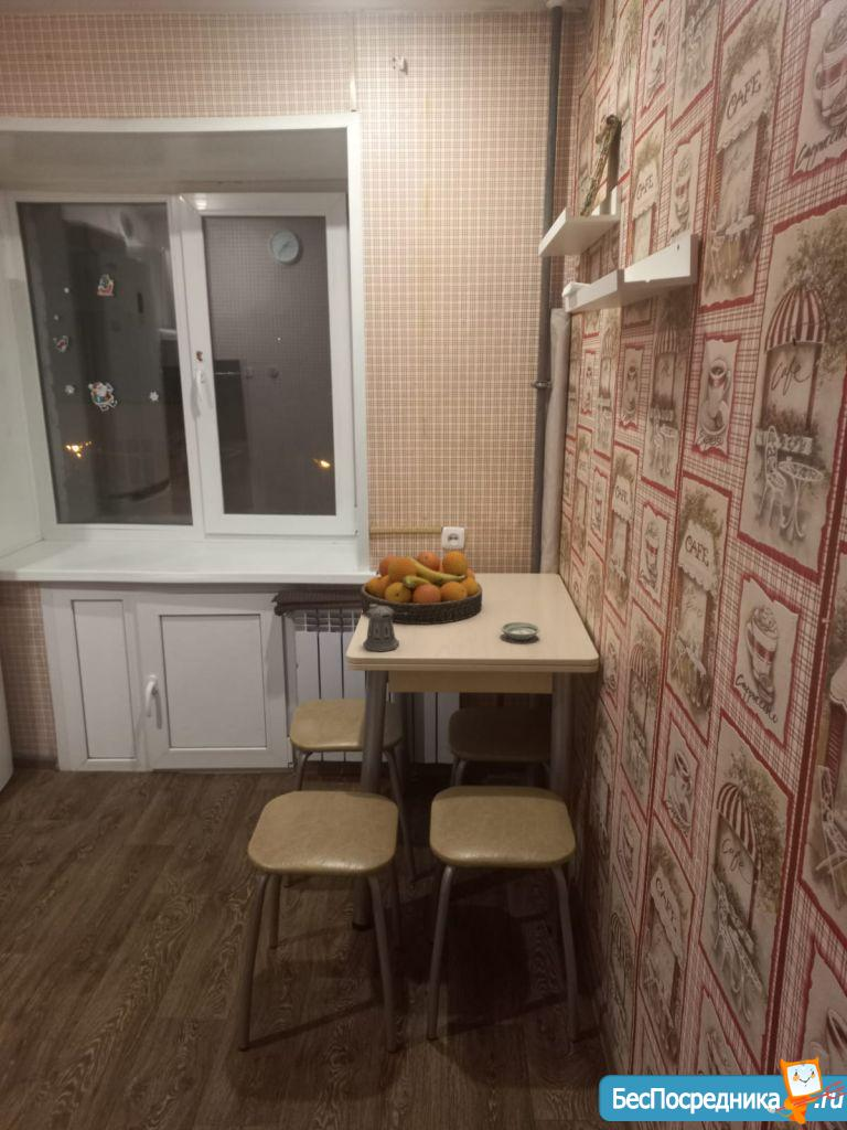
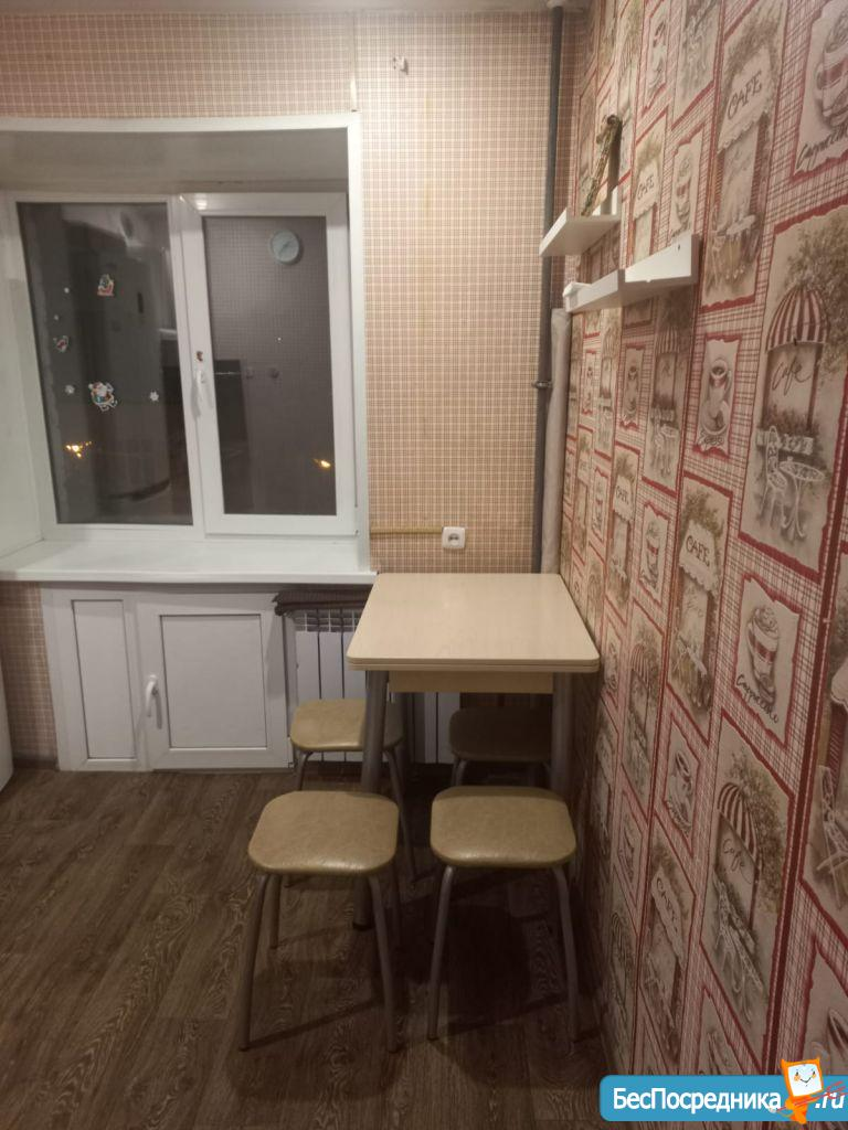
- fruit bowl (421, 579)
- saucer (519, 631)
- pepper shaker (384, 626)
